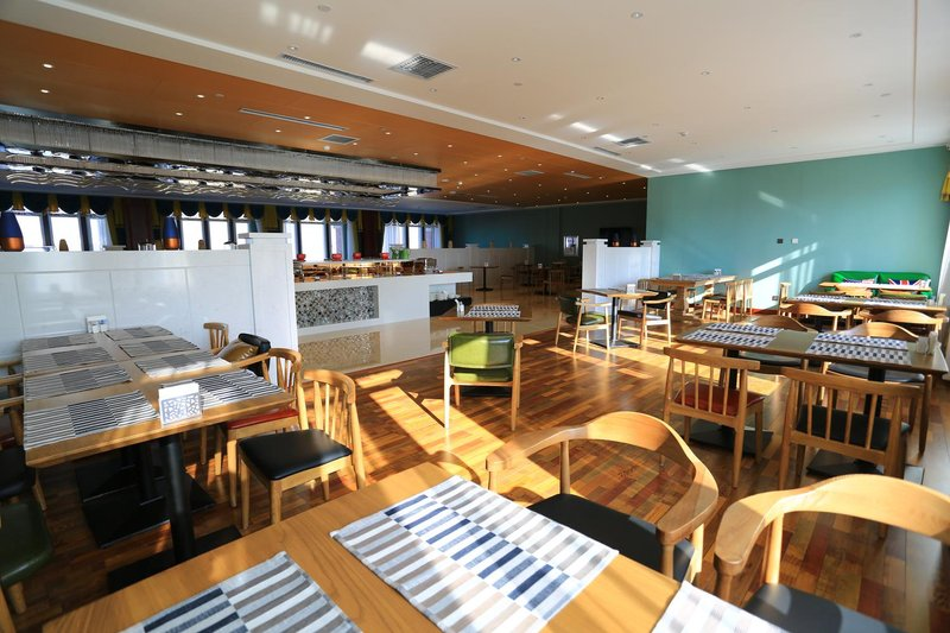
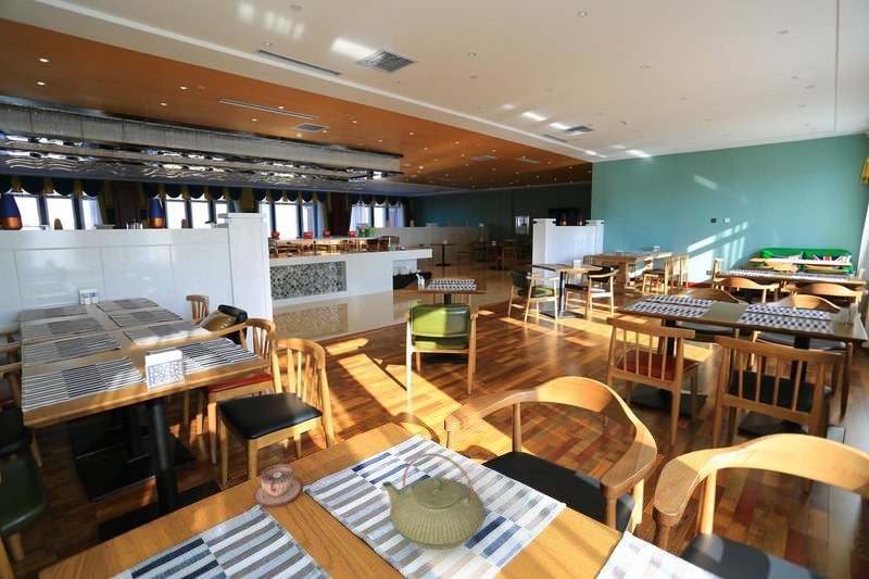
+ teacup (277, 481)
+ teapot (431, 489)
